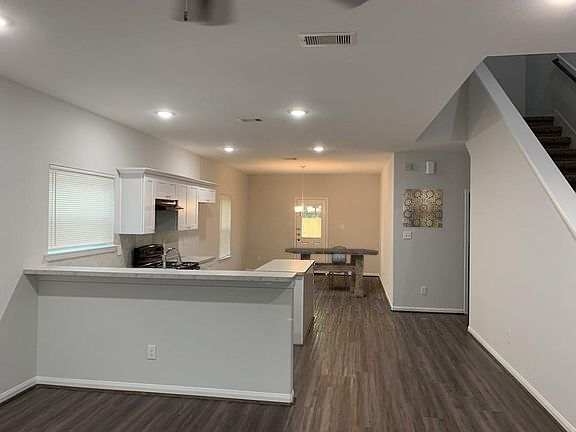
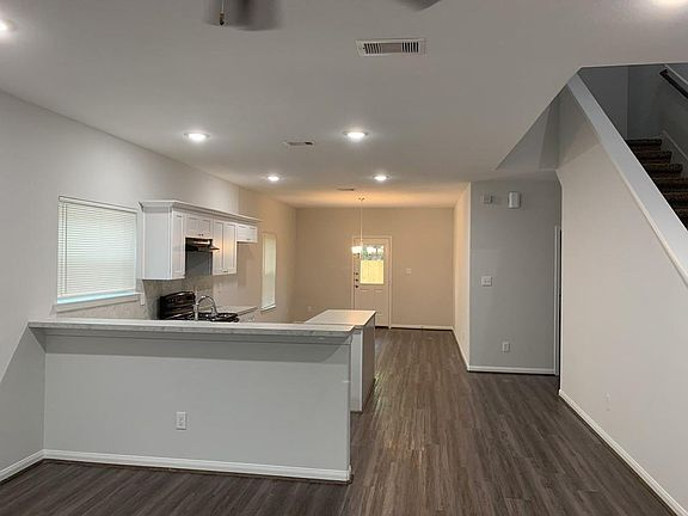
- wall art (422, 208)
- dining table (330, 270)
- chair (338, 262)
